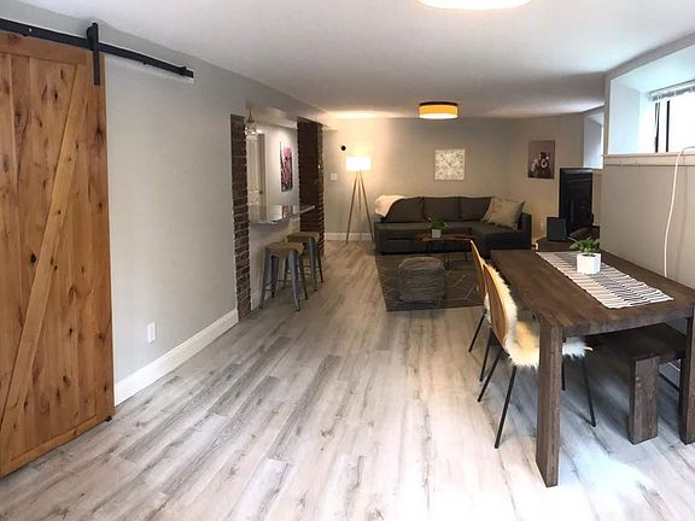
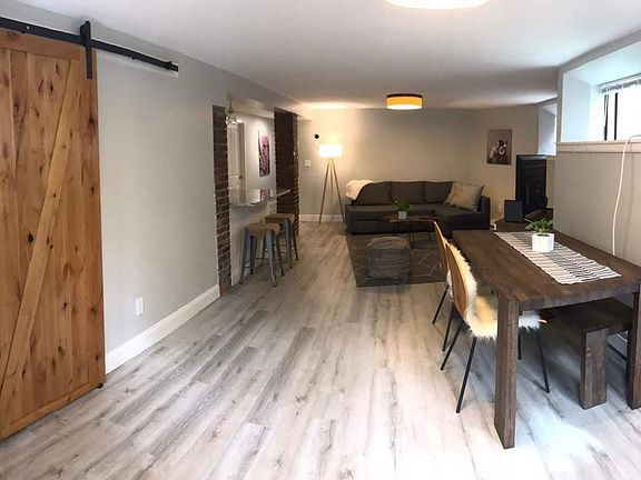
- wall art (450, 165)
